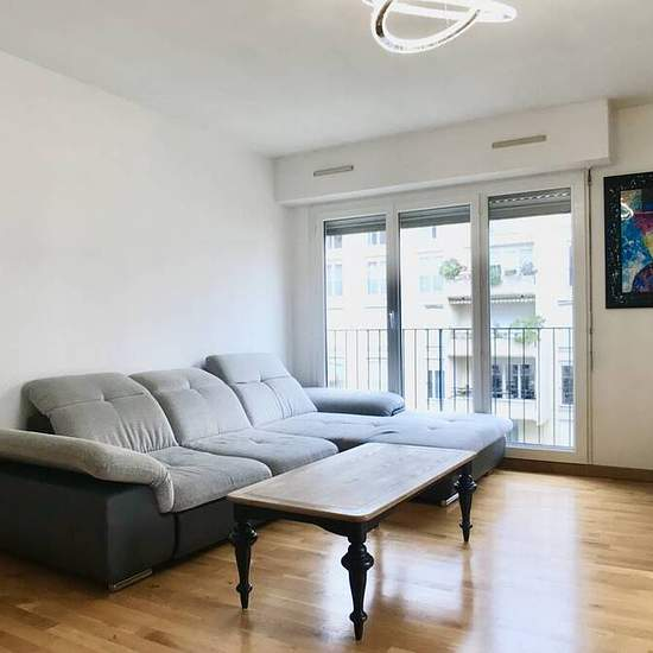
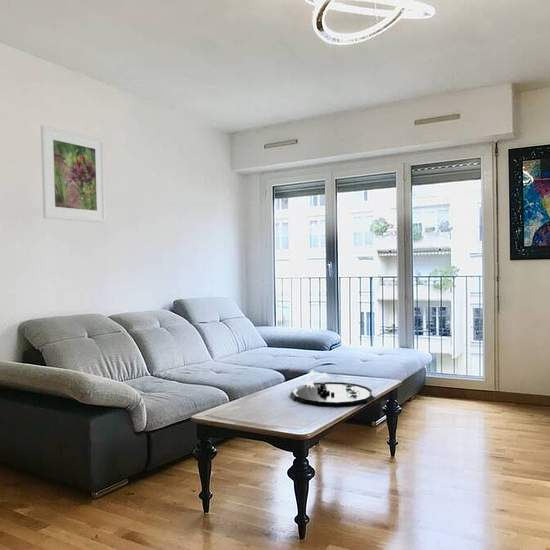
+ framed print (75, 176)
+ decorative tray (332, 385)
